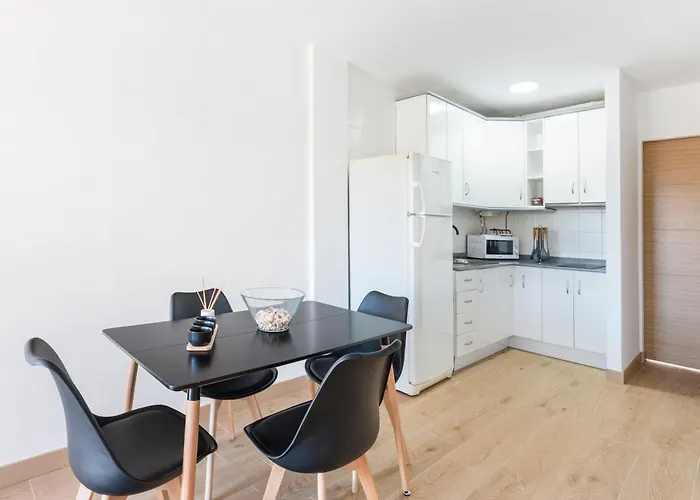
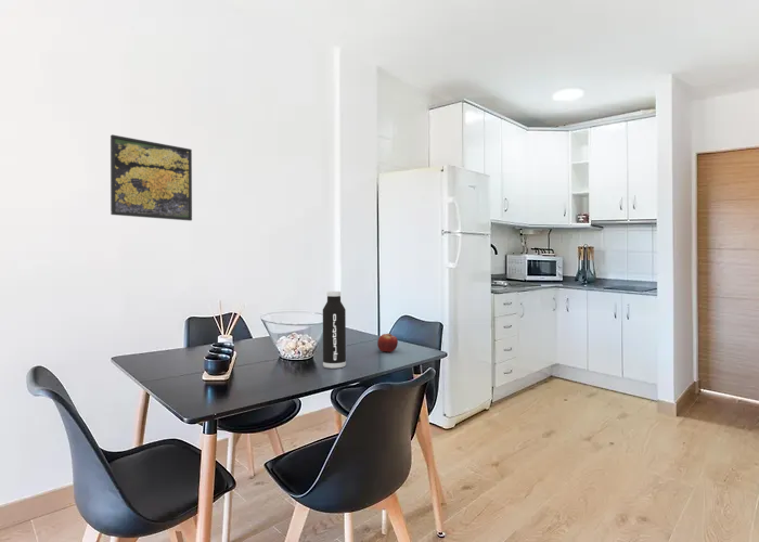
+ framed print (153, 180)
+ fruit (387, 343)
+ water bottle (334, 328)
